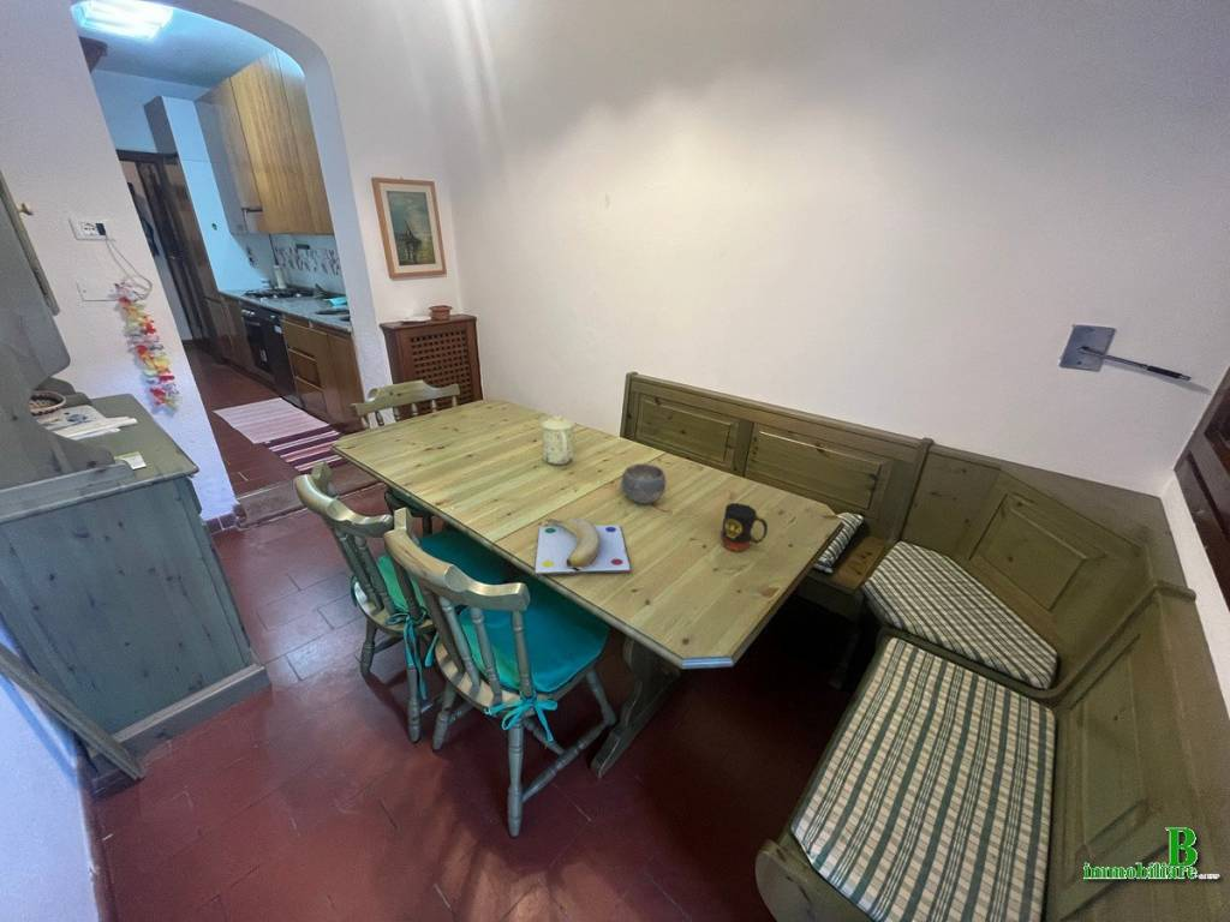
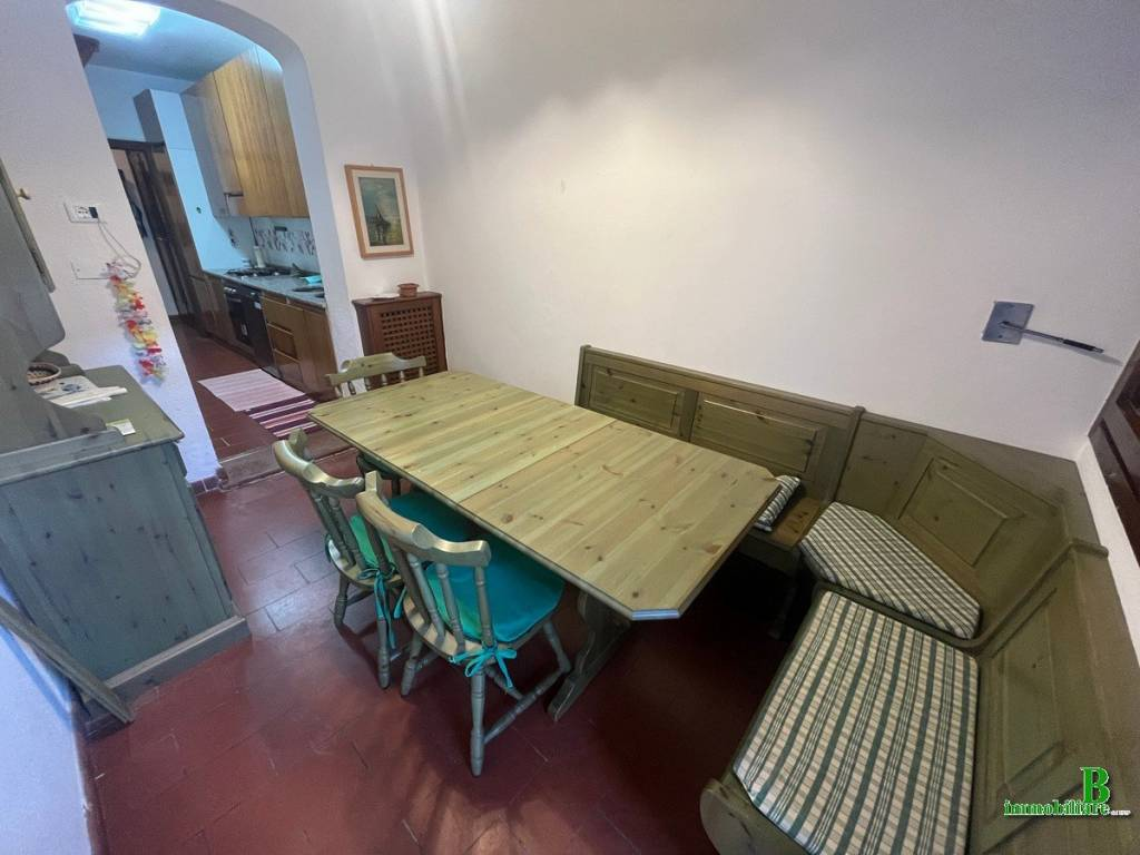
- banana (581, 539)
- mug (559, 439)
- bowl (644, 485)
- mug (744, 529)
